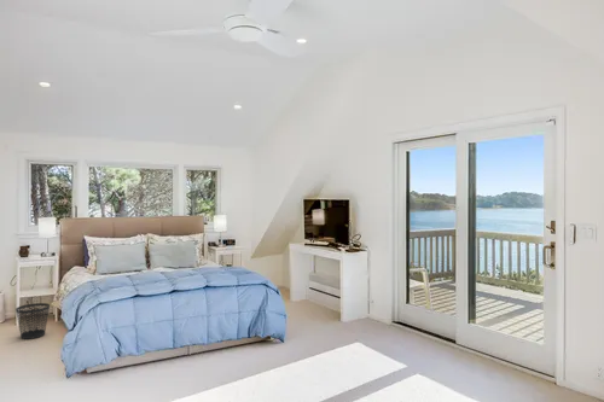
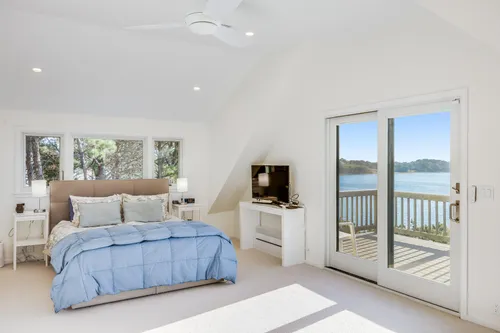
- wastebasket (33, 321)
